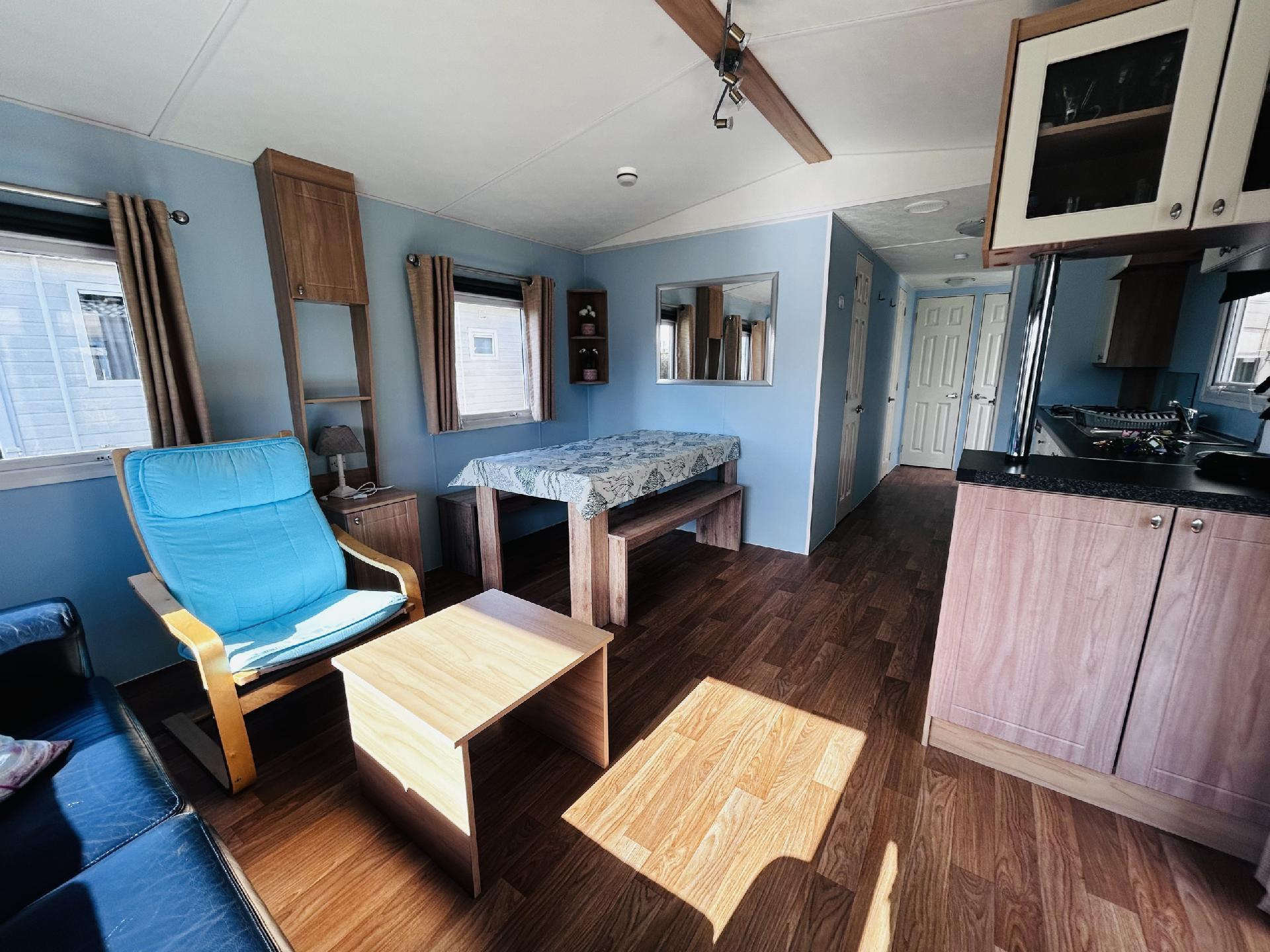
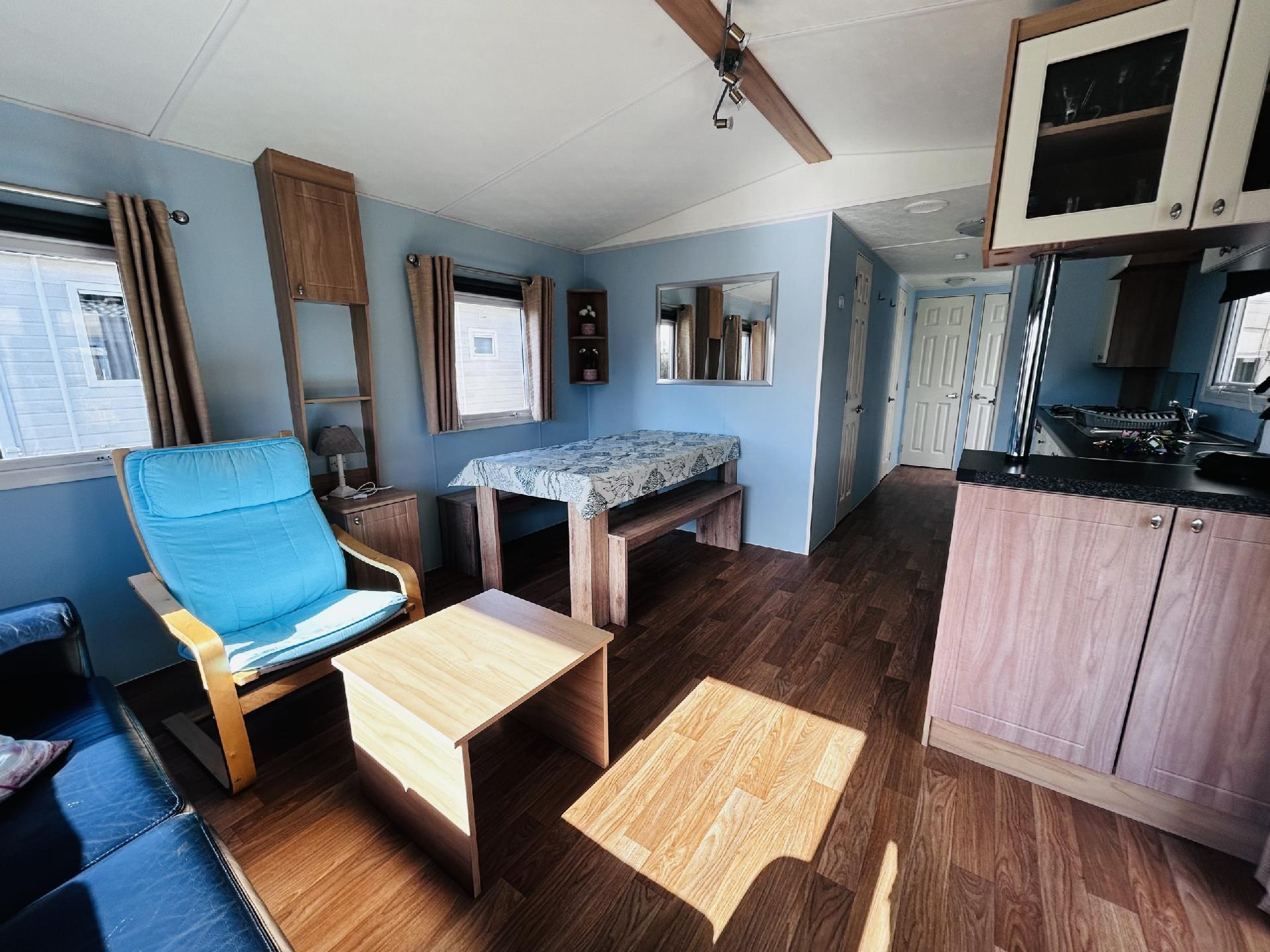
- smoke detector (627, 177)
